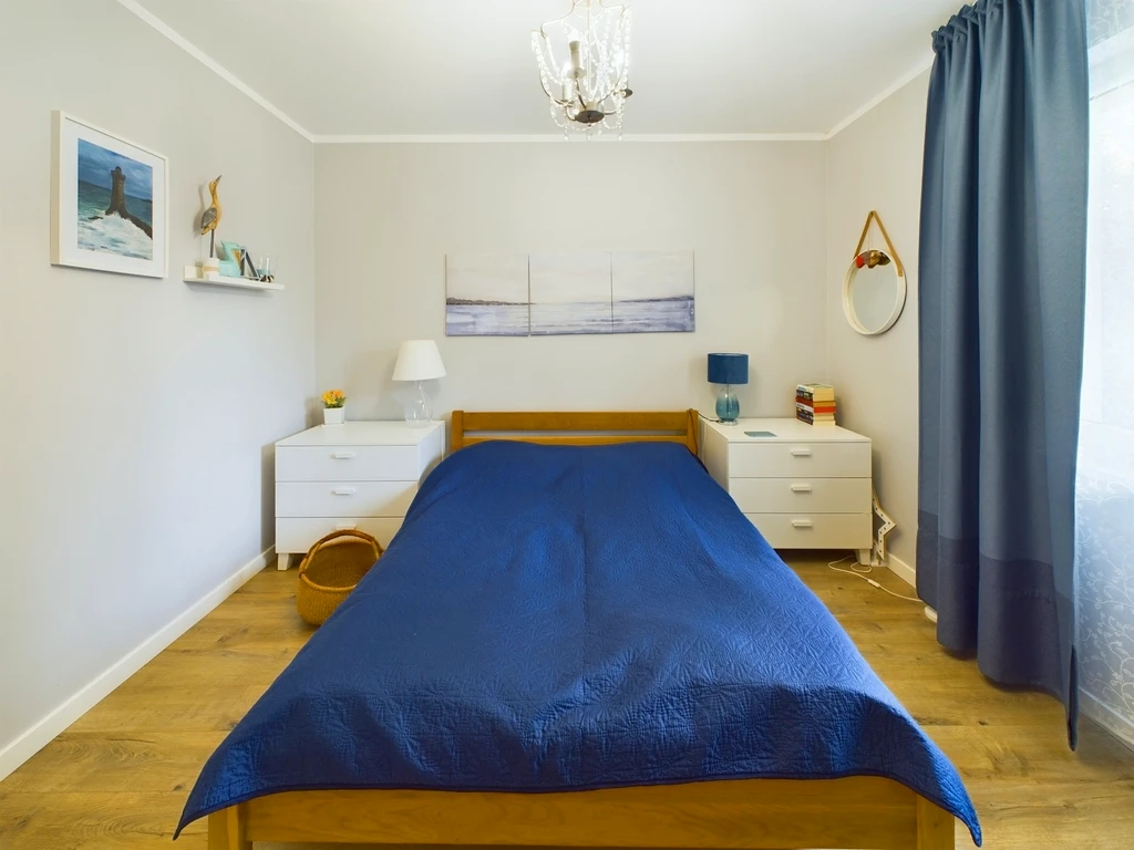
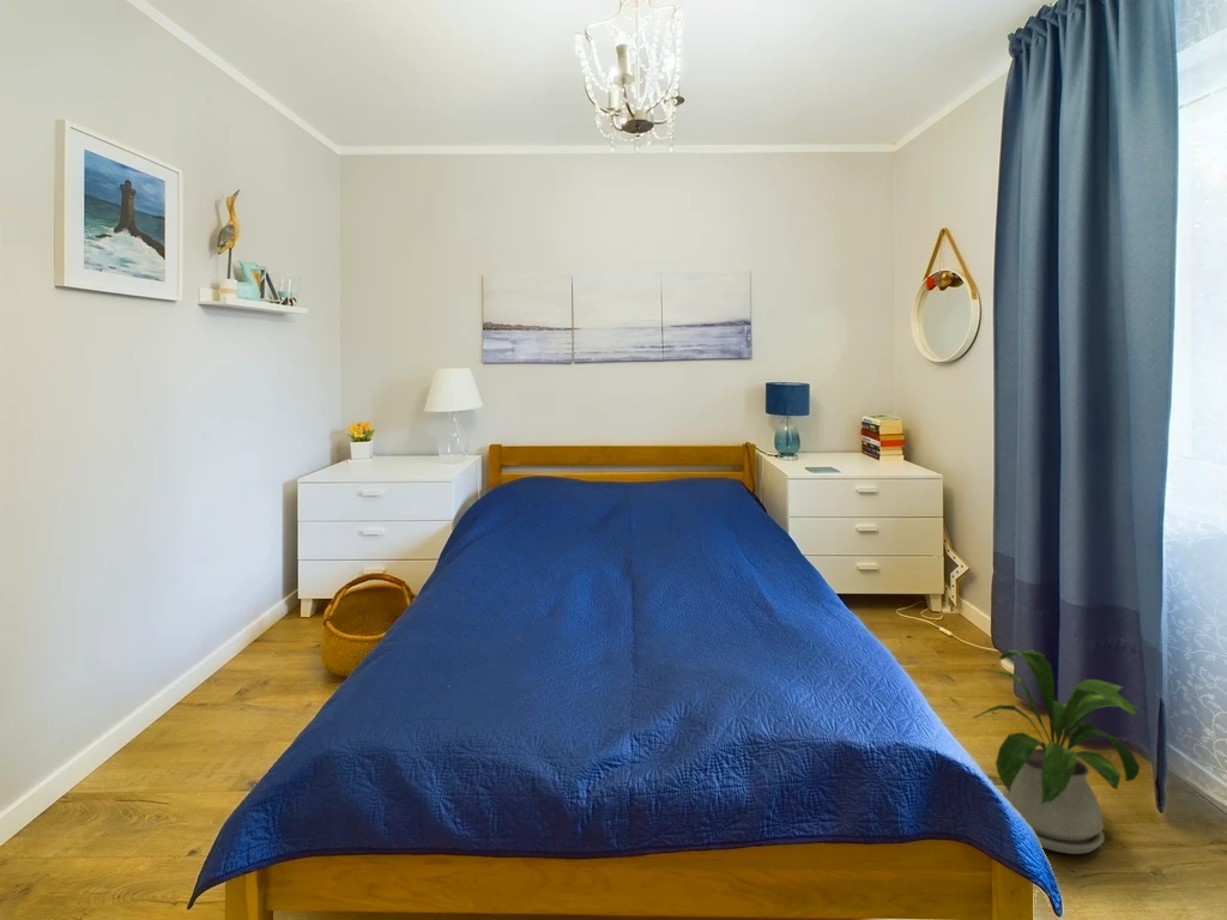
+ house plant (1074, 738)
